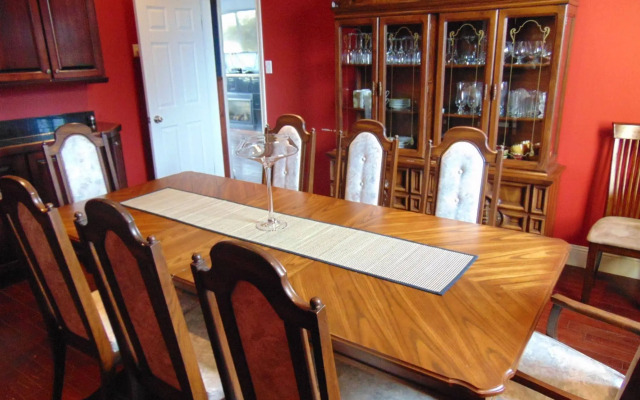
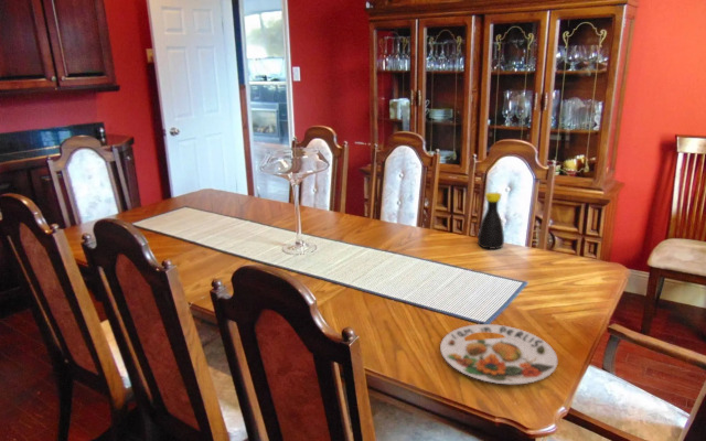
+ bottle (491, 219)
+ plate (496, 352)
